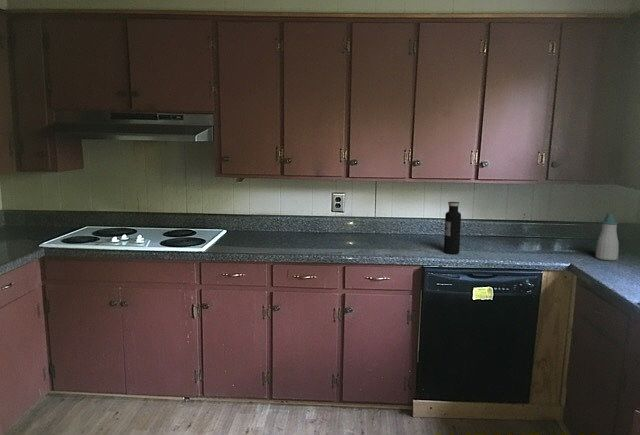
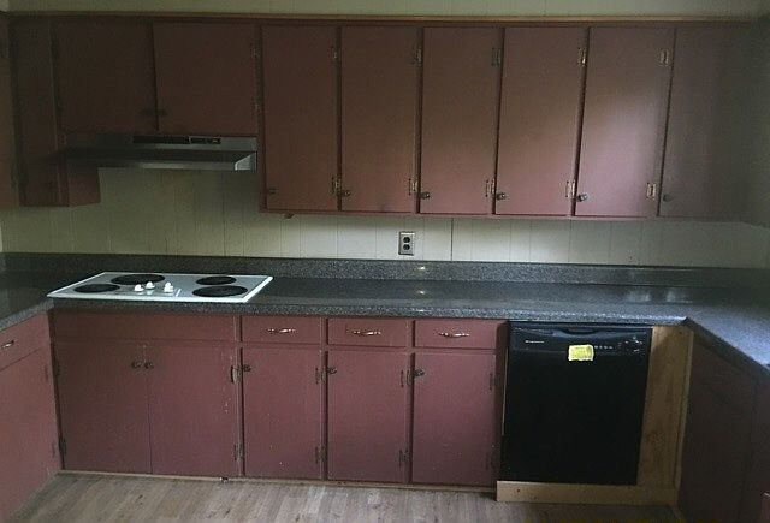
- soap bottle (608, 236)
- water bottle (452, 227)
